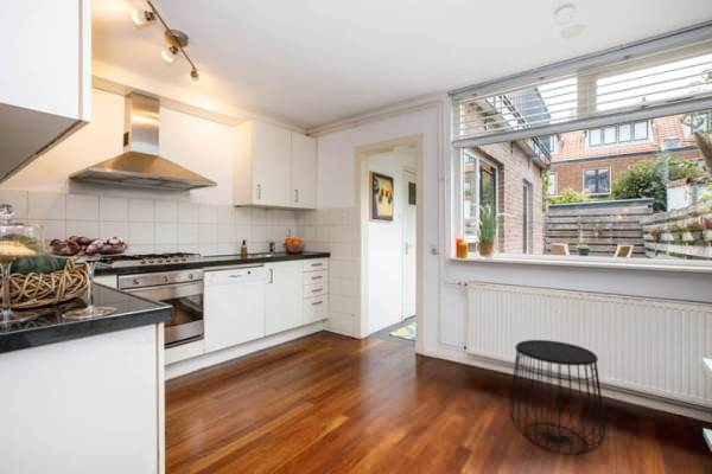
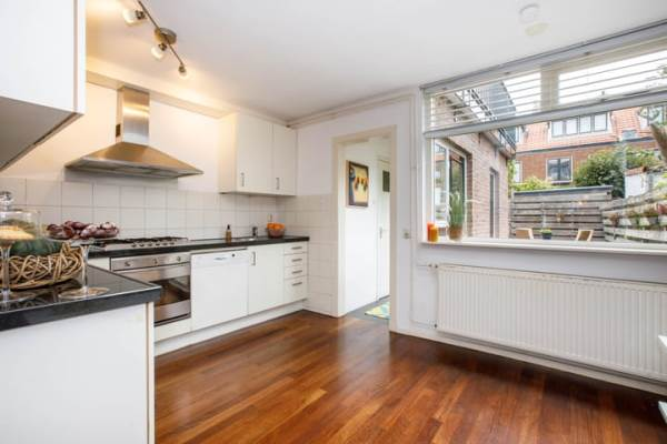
- side table (559, 393)
